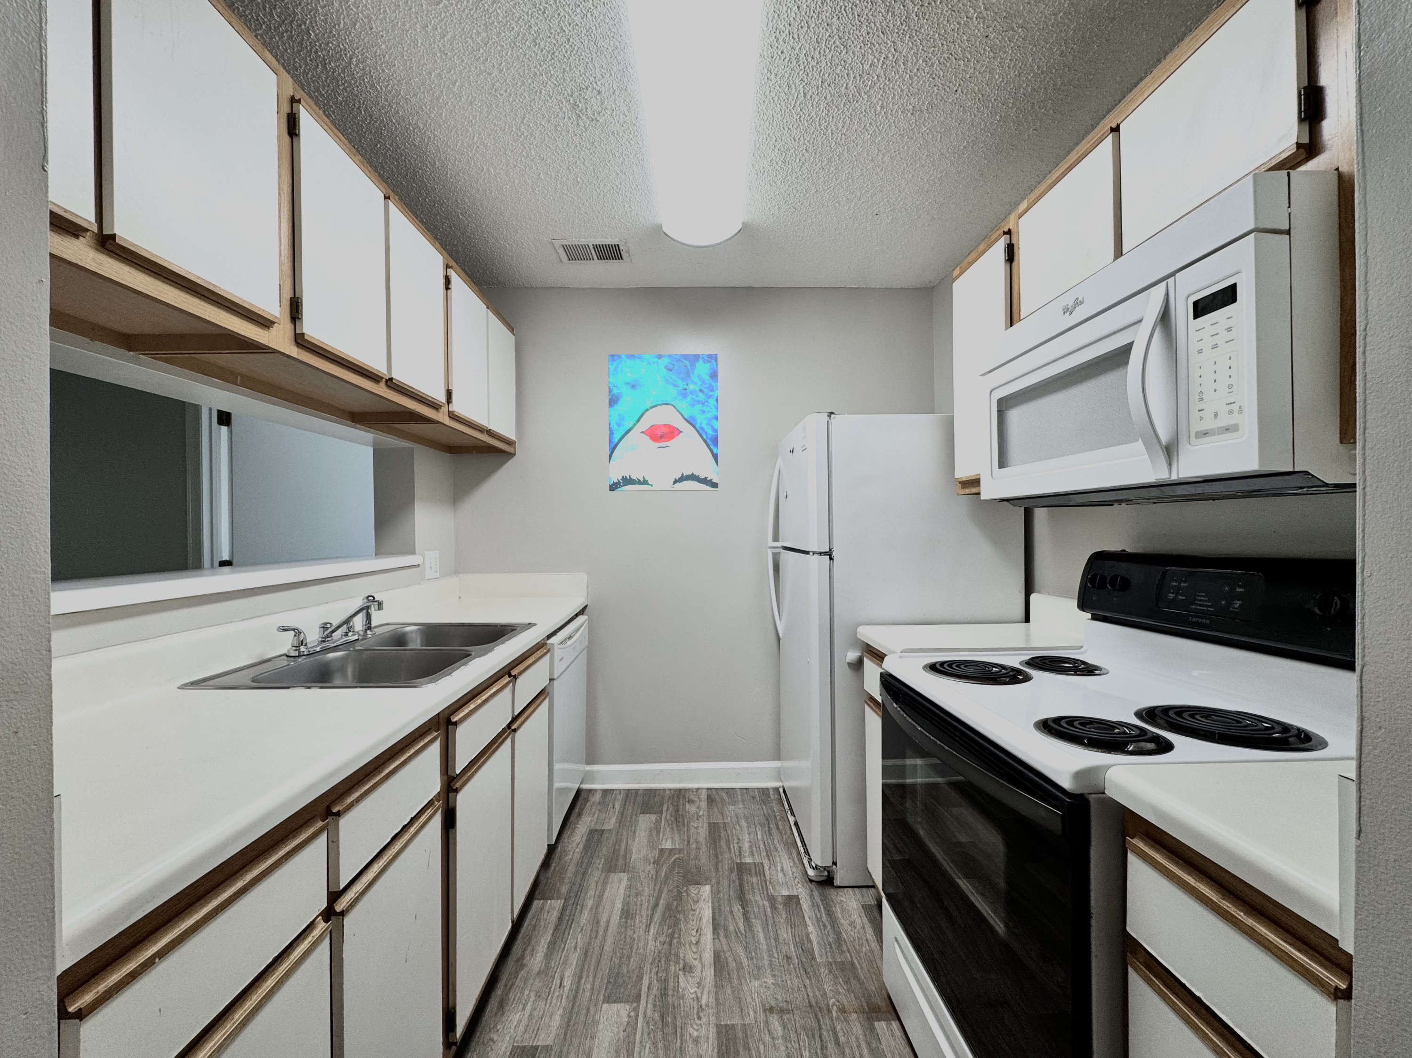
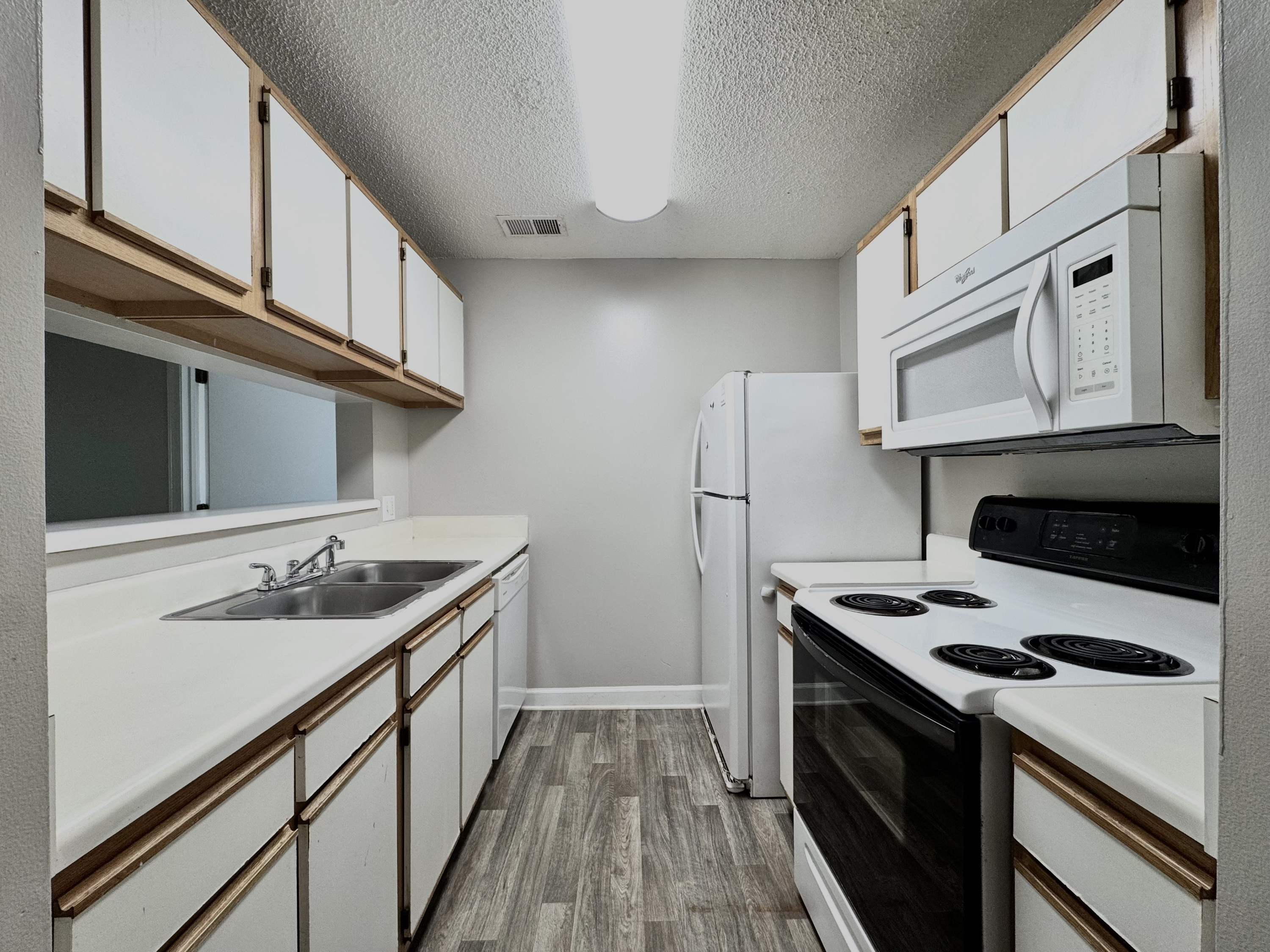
- wall art (663, 422)
